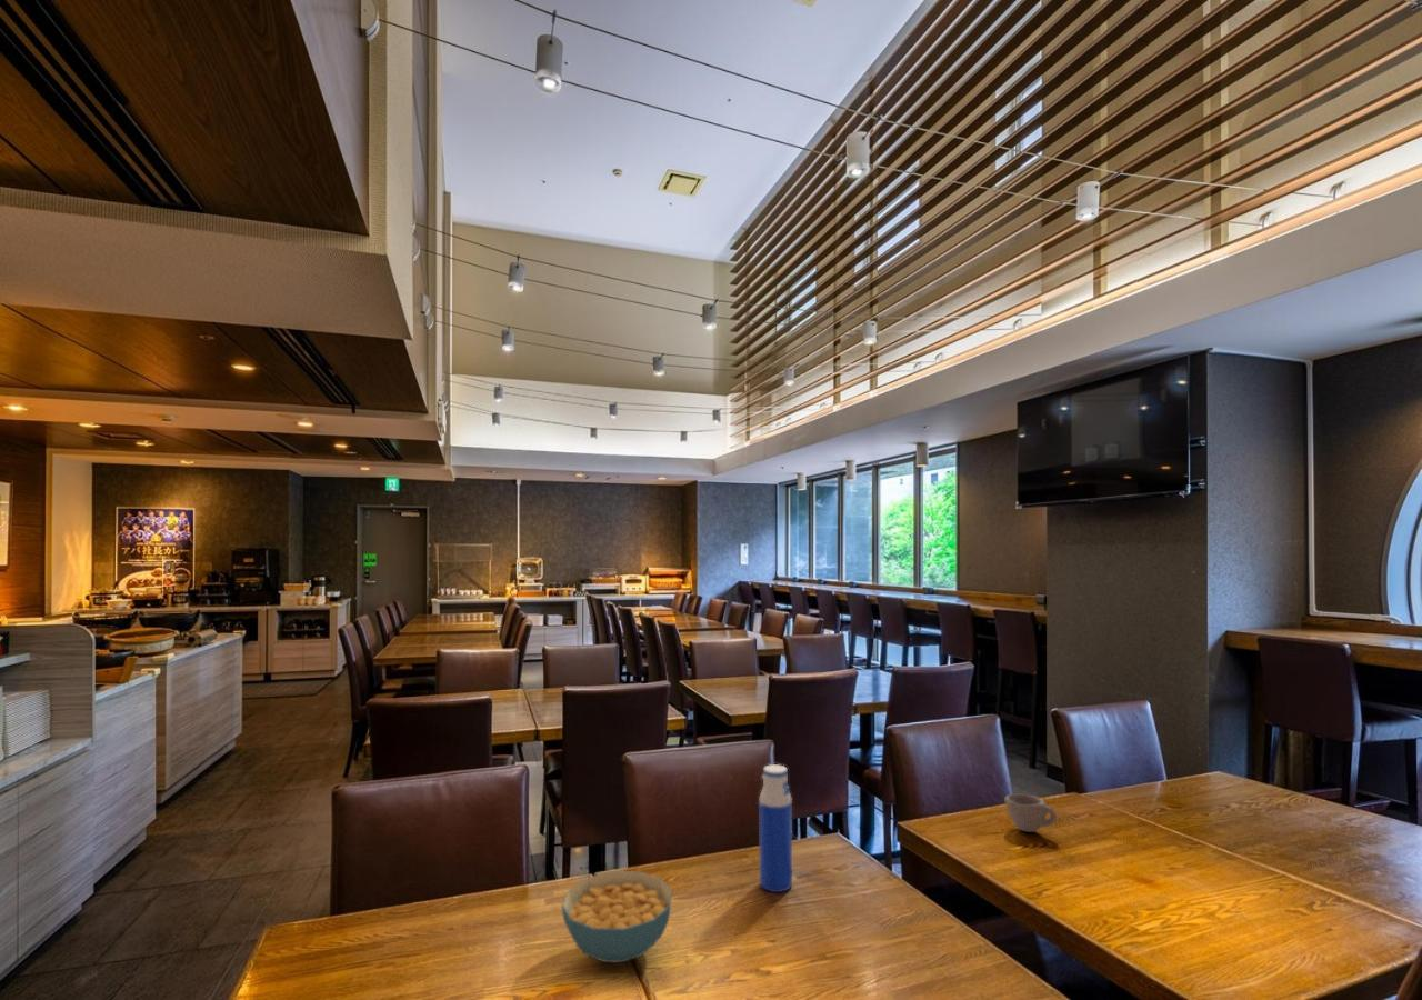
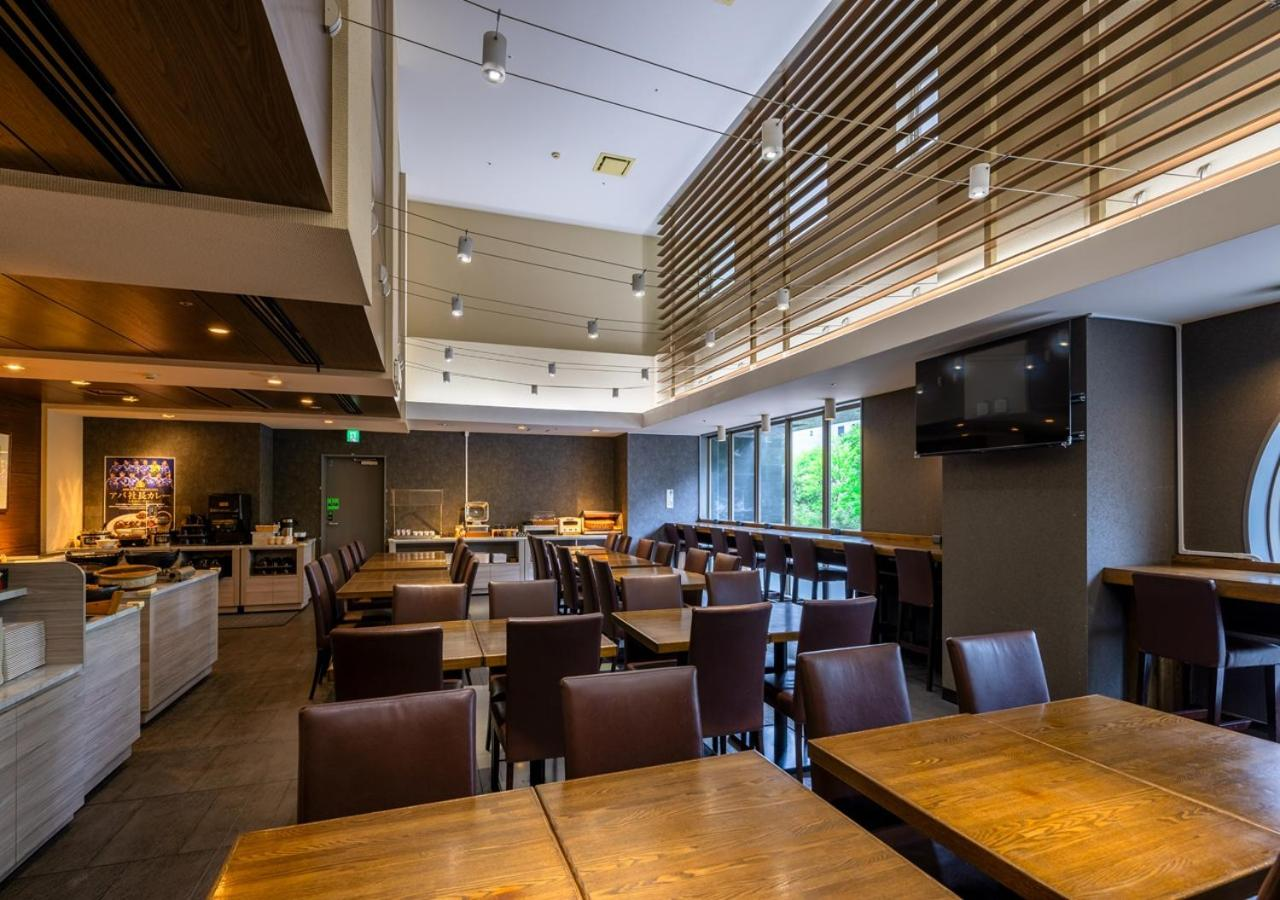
- cereal bowl (618, 924)
- water bottle (775, 826)
- cup (1031, 814)
